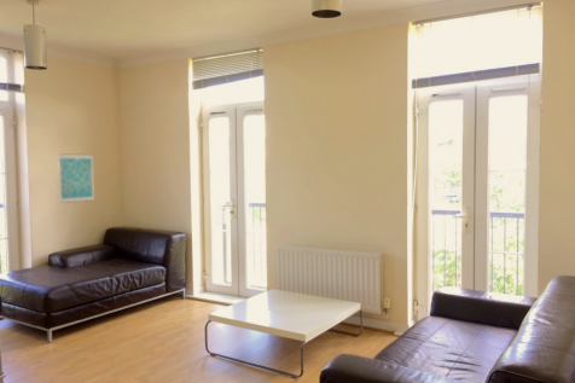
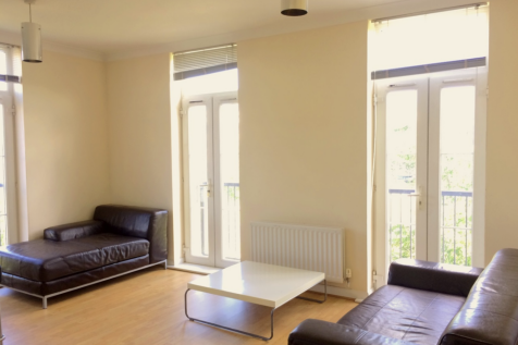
- wall art (76, 178)
